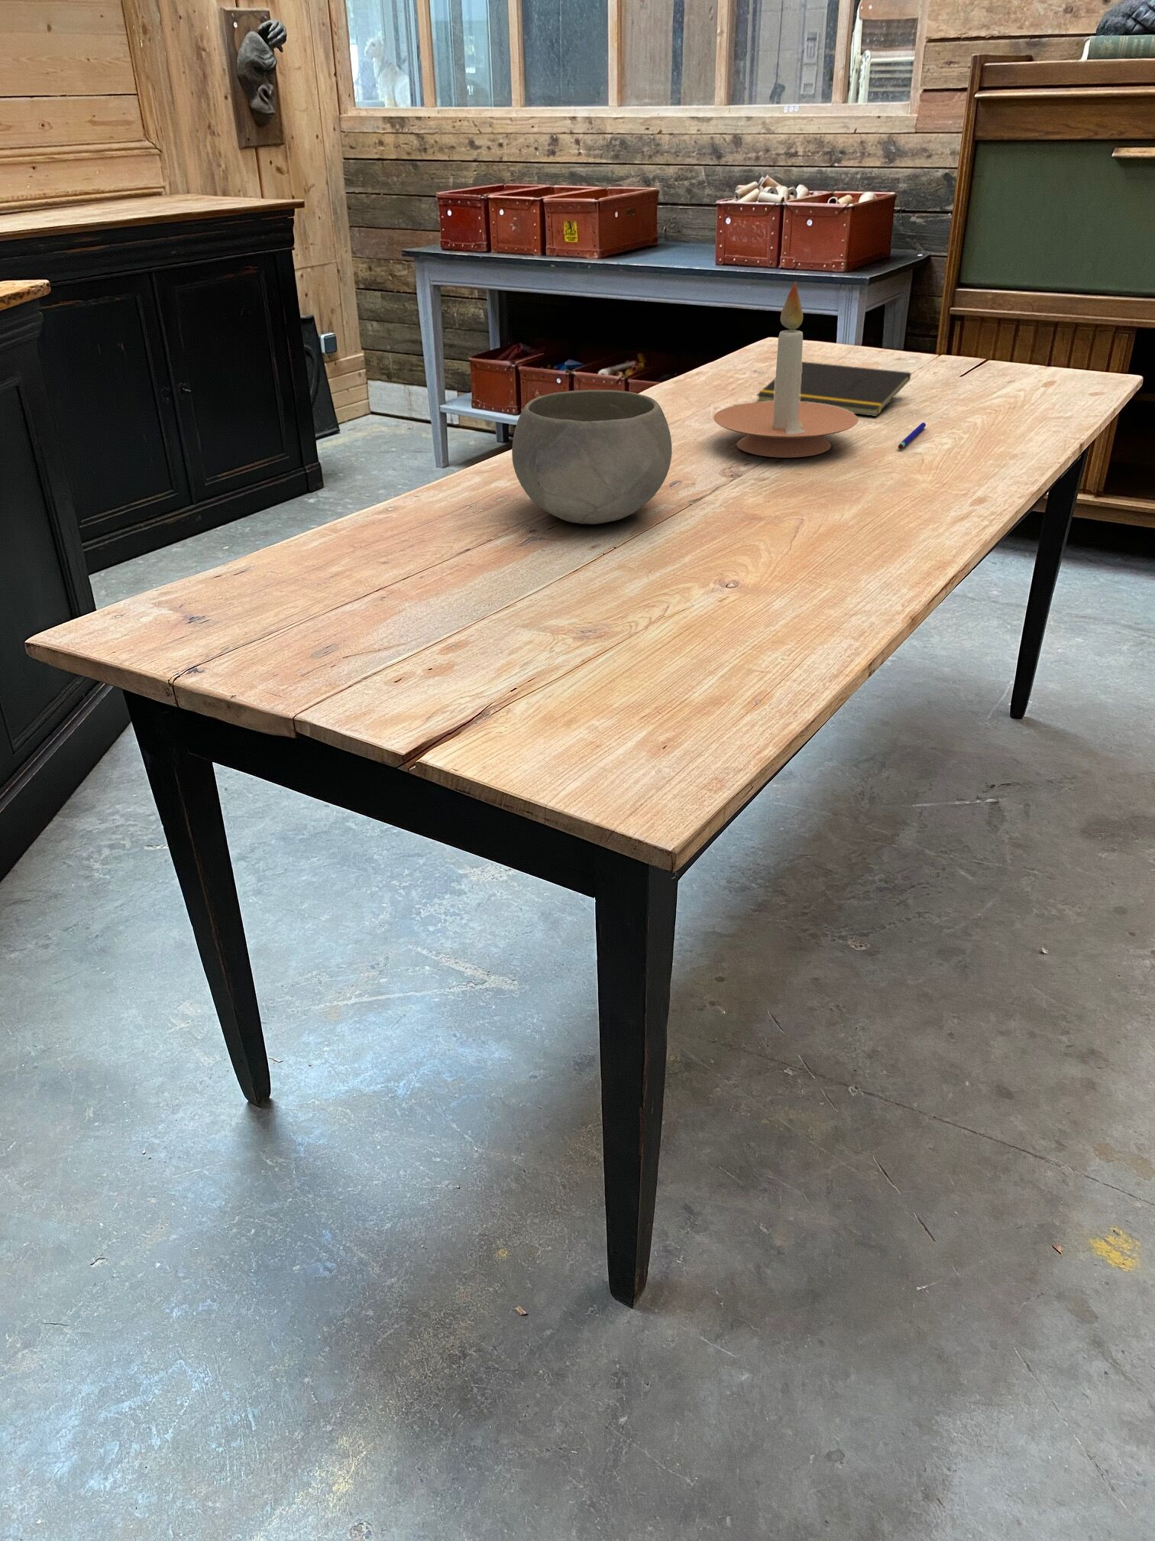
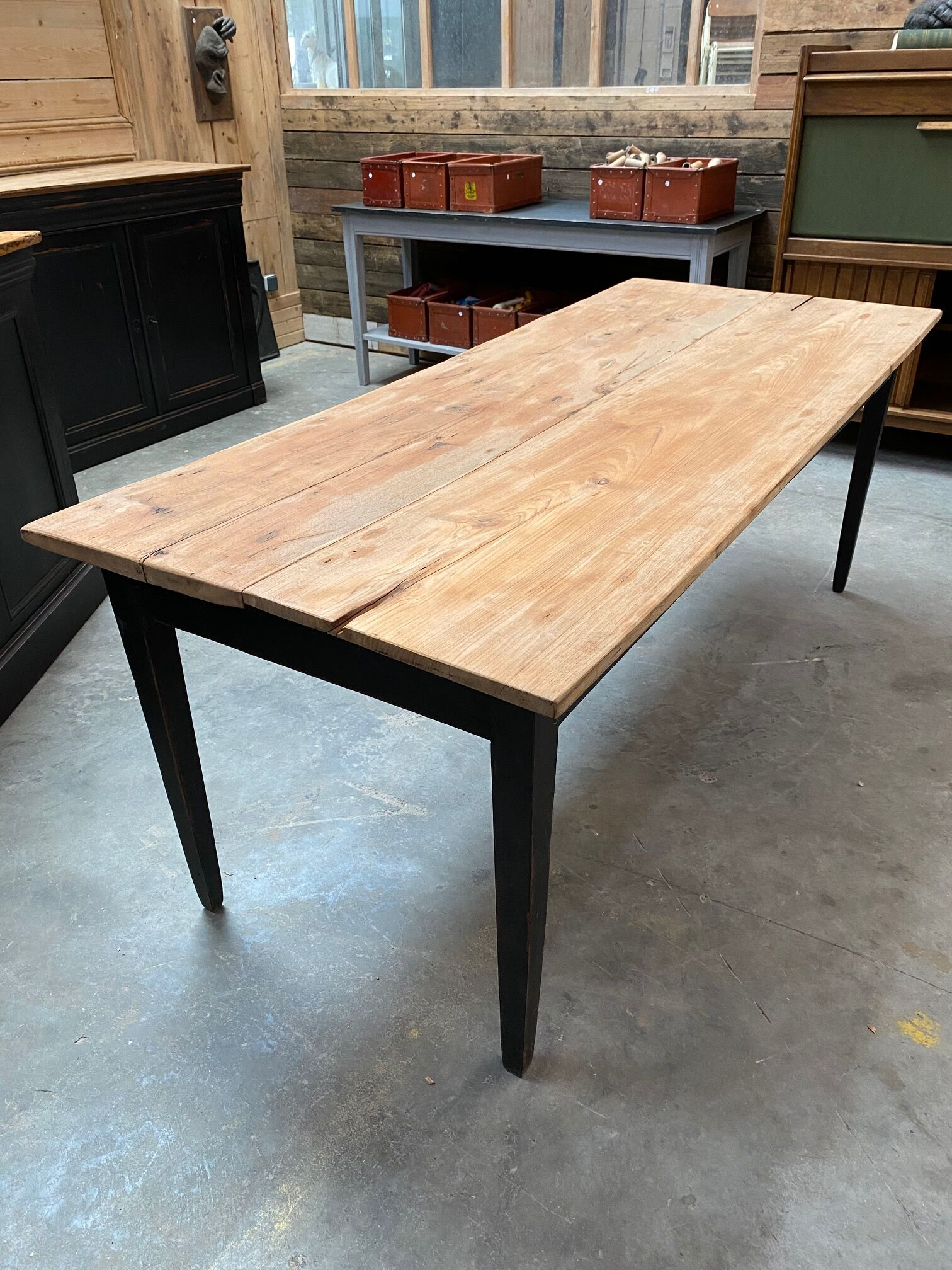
- notepad (833, 387)
- bowl (592, 460)
- pen (912, 434)
- candle holder (789, 365)
